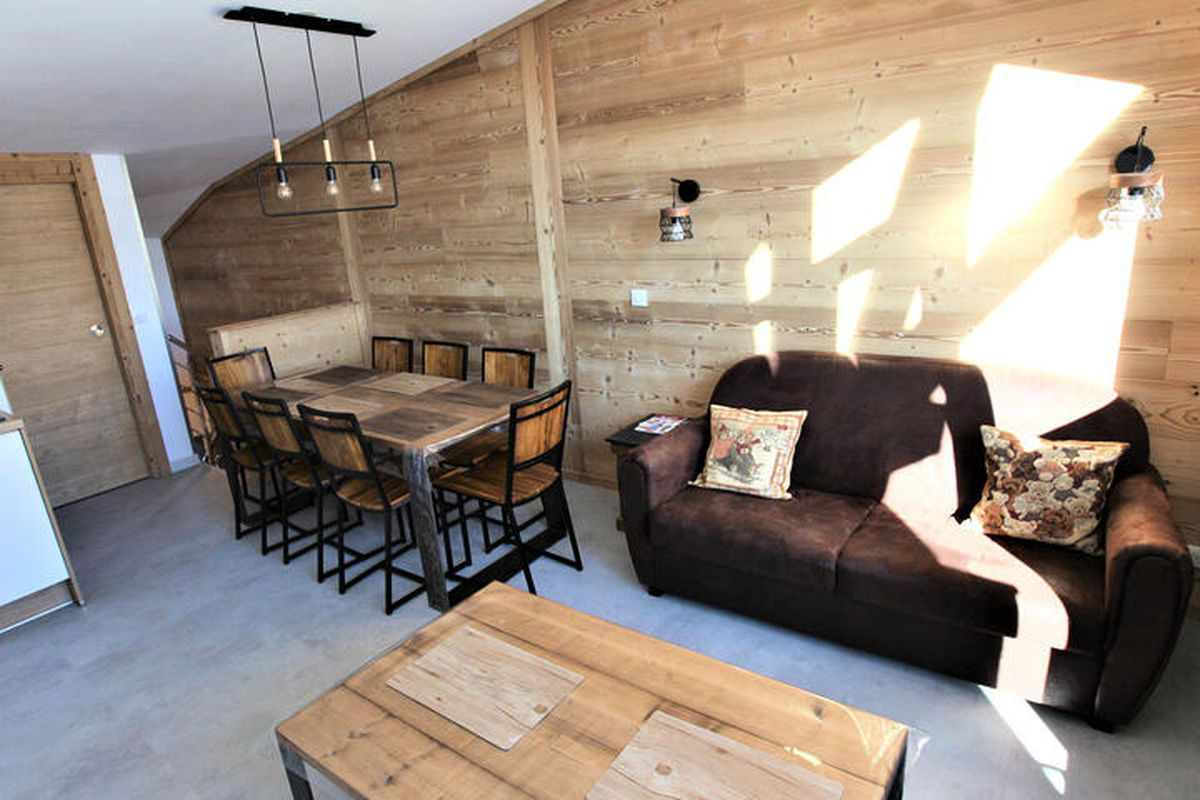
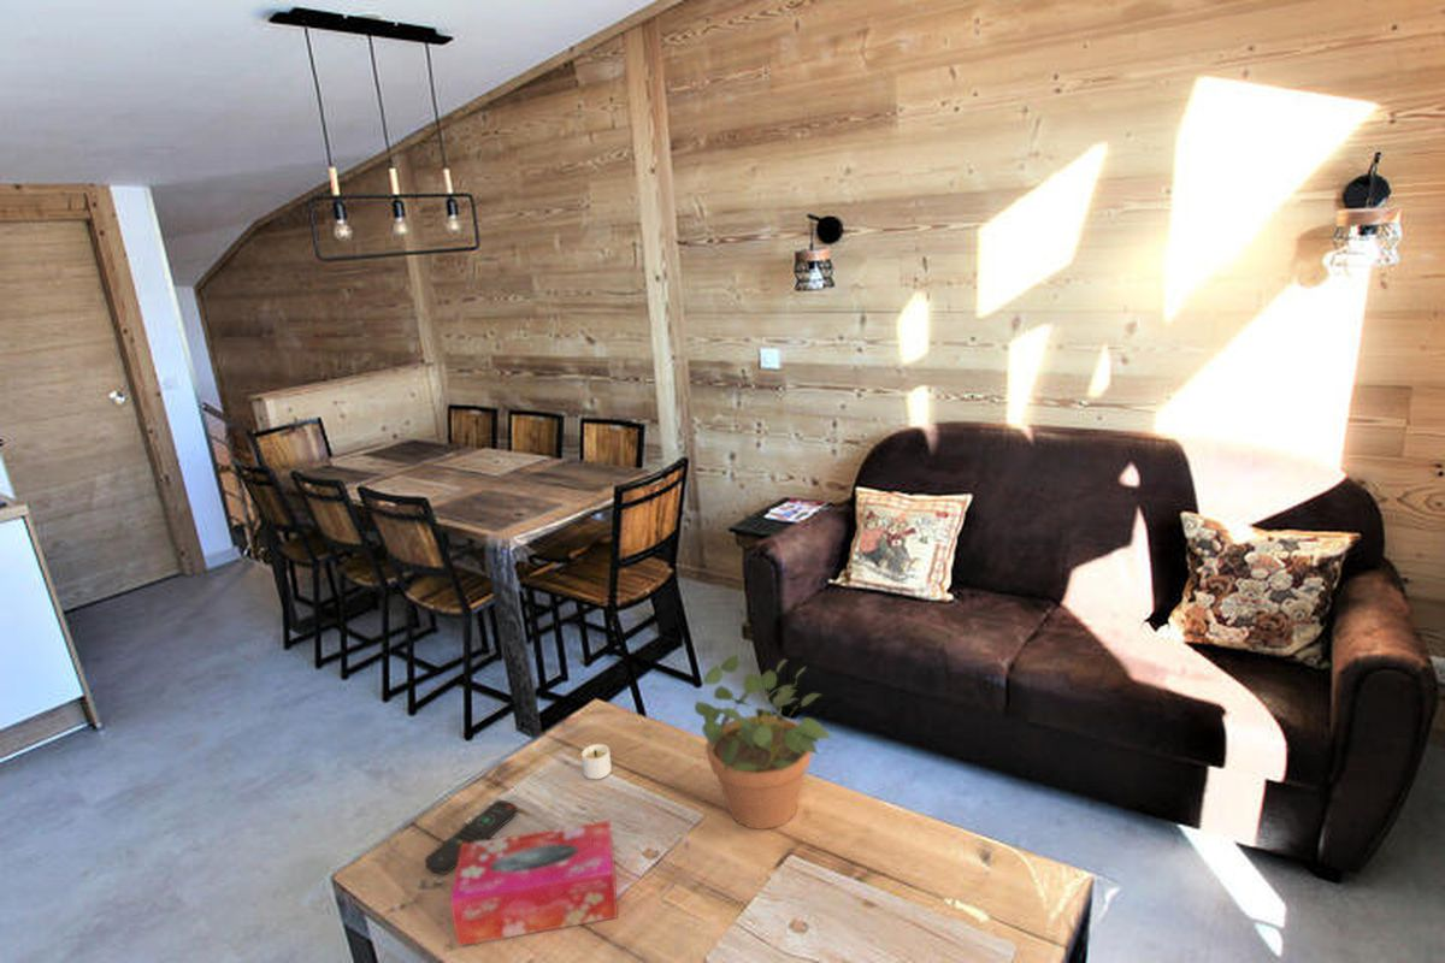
+ remote control (472, 834)
+ potted plant (762, 750)
+ candle (597, 756)
+ tissue box (537, 880)
